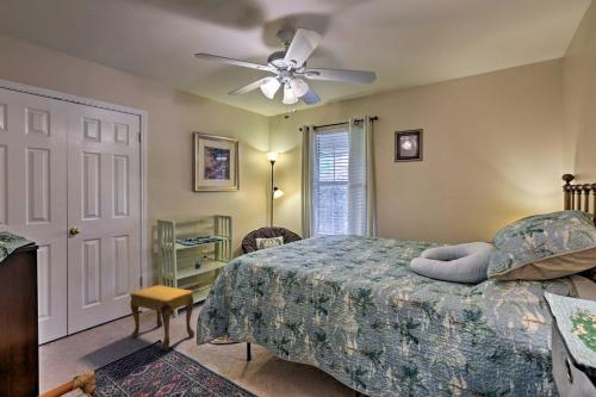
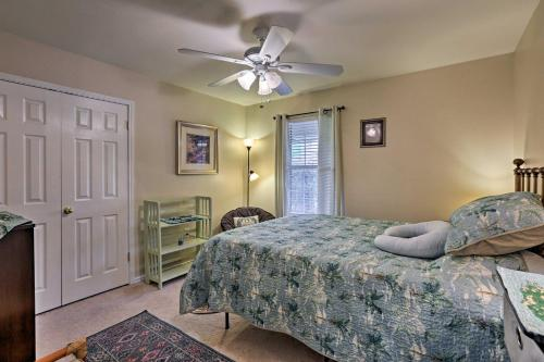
- footstool (162, 312)
